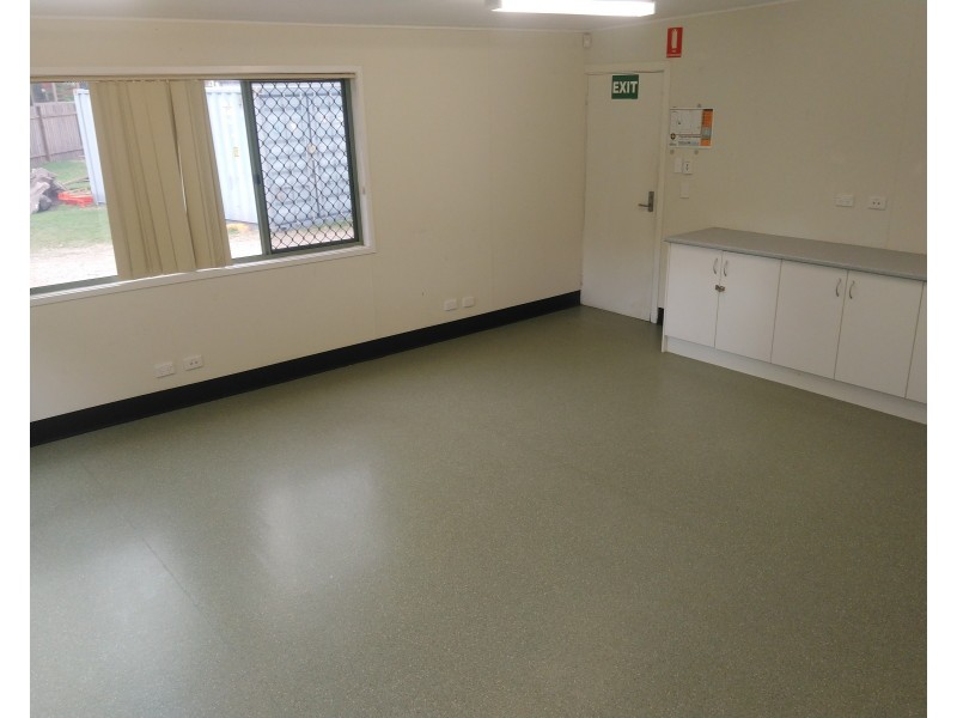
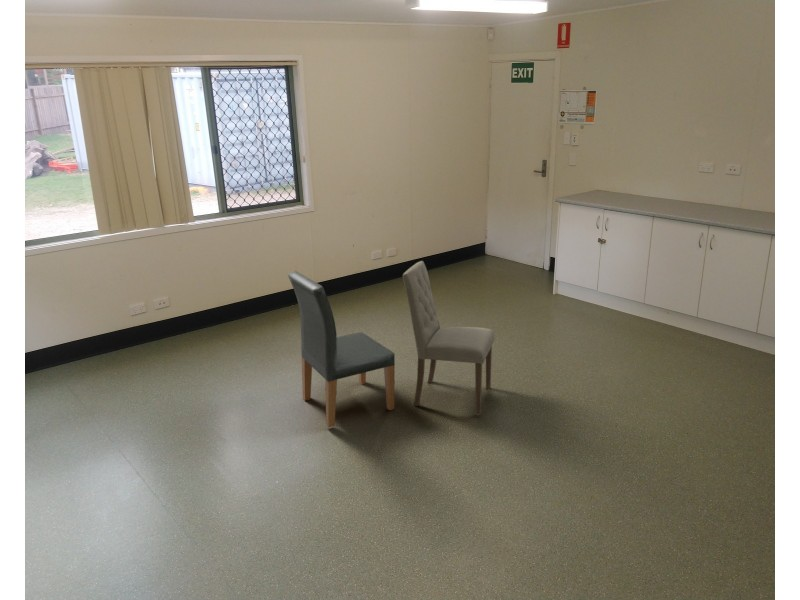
+ dining chair (450, 334)
+ dining chair (342, 341)
